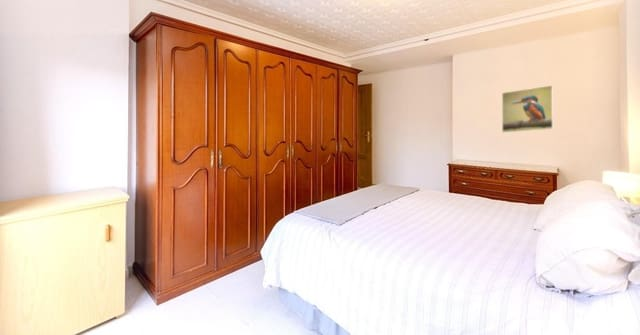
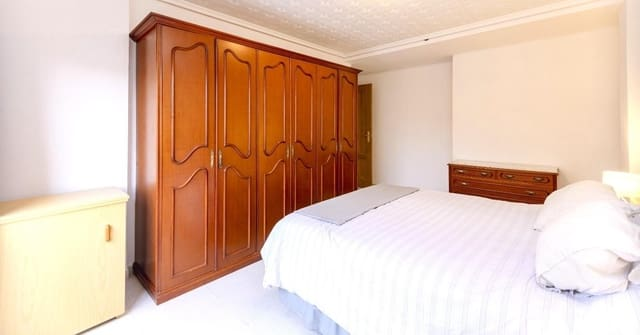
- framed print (526, 110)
